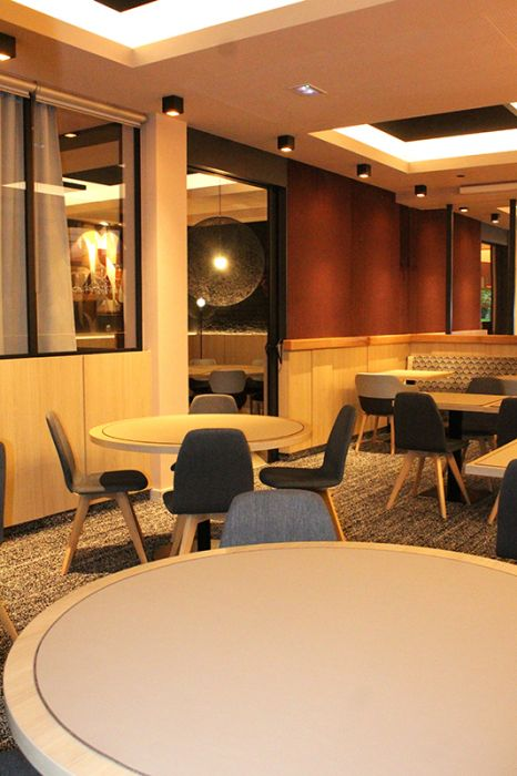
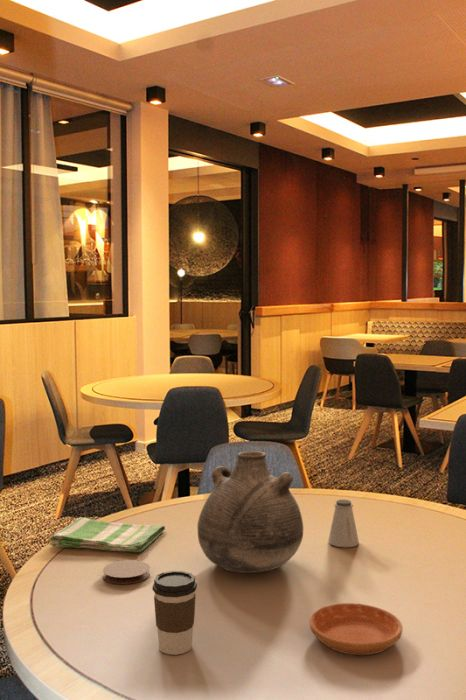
+ saltshaker (343, 521)
+ saucer (355, 629)
+ vase (250, 509)
+ coaster (126, 571)
+ coffee cup (175, 612)
+ dish towel (108, 533)
